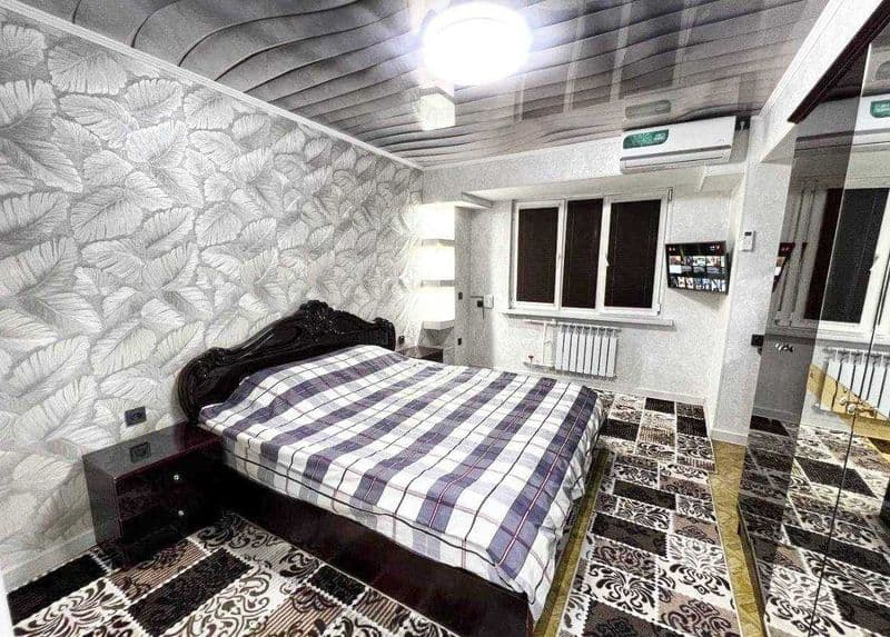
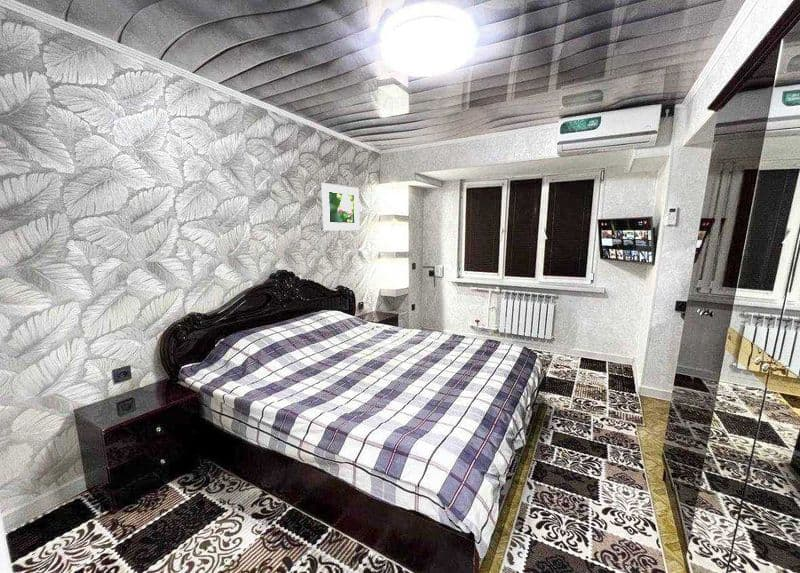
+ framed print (341, 208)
